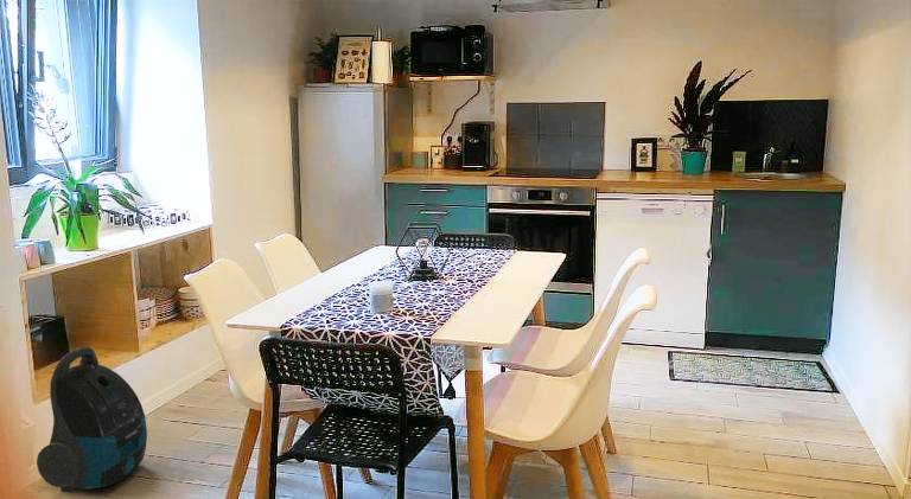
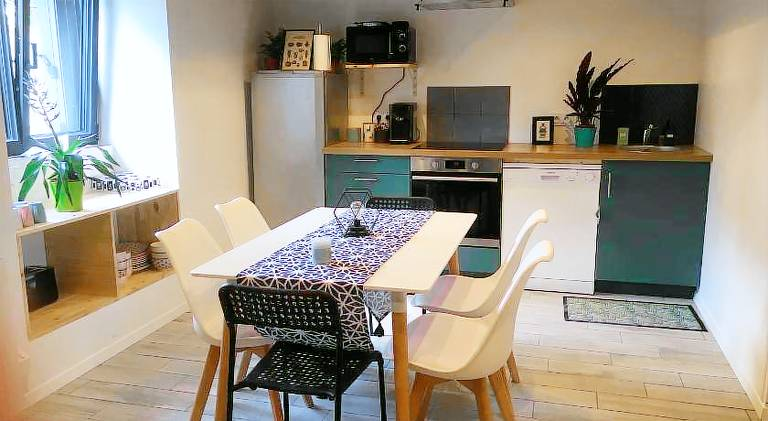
- vacuum cleaner (94, 415)
